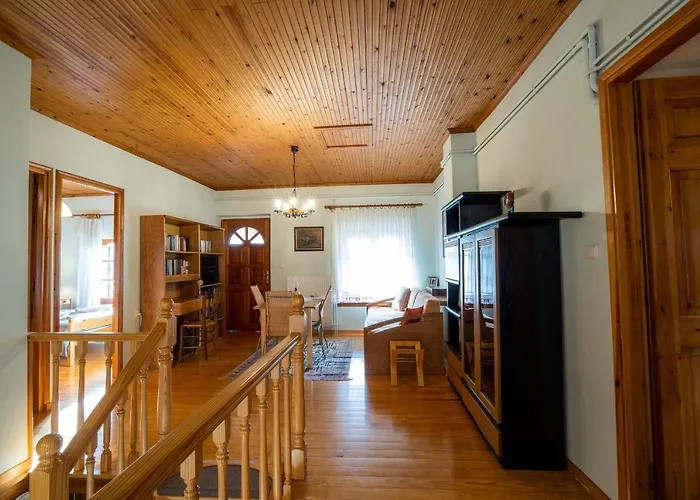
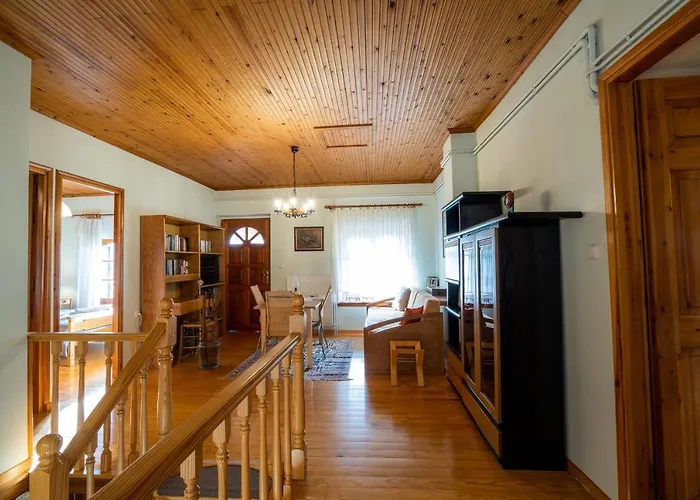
+ waste bin (209, 354)
